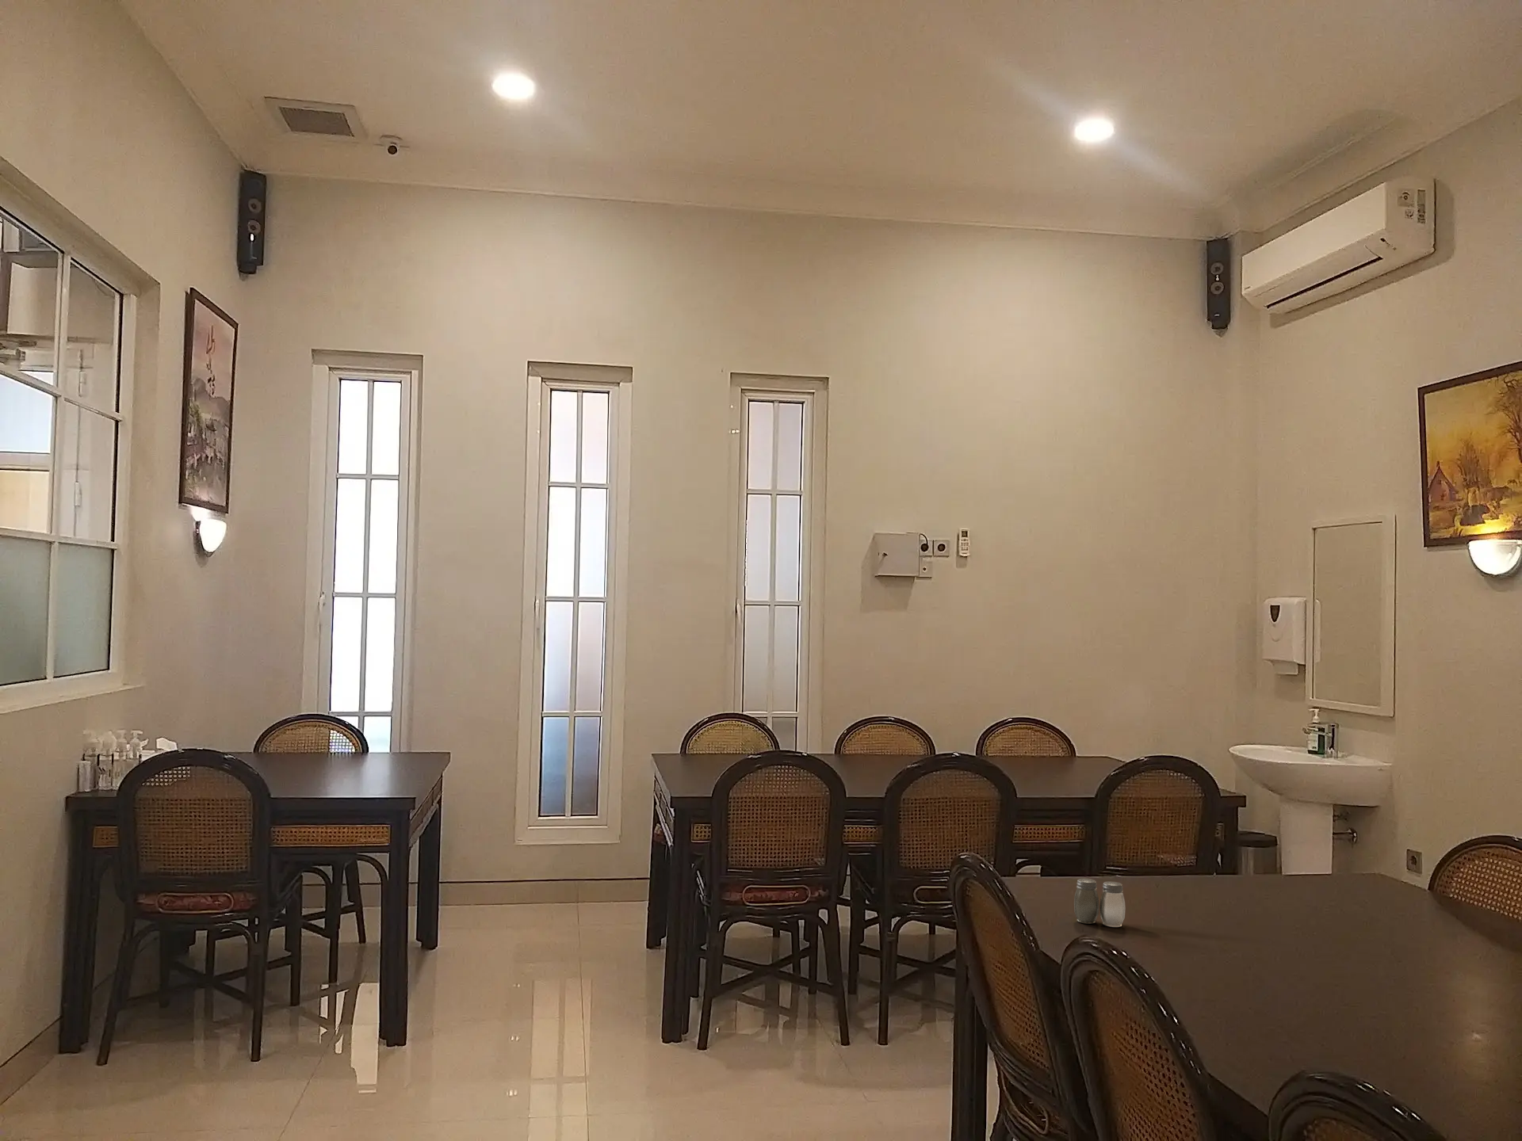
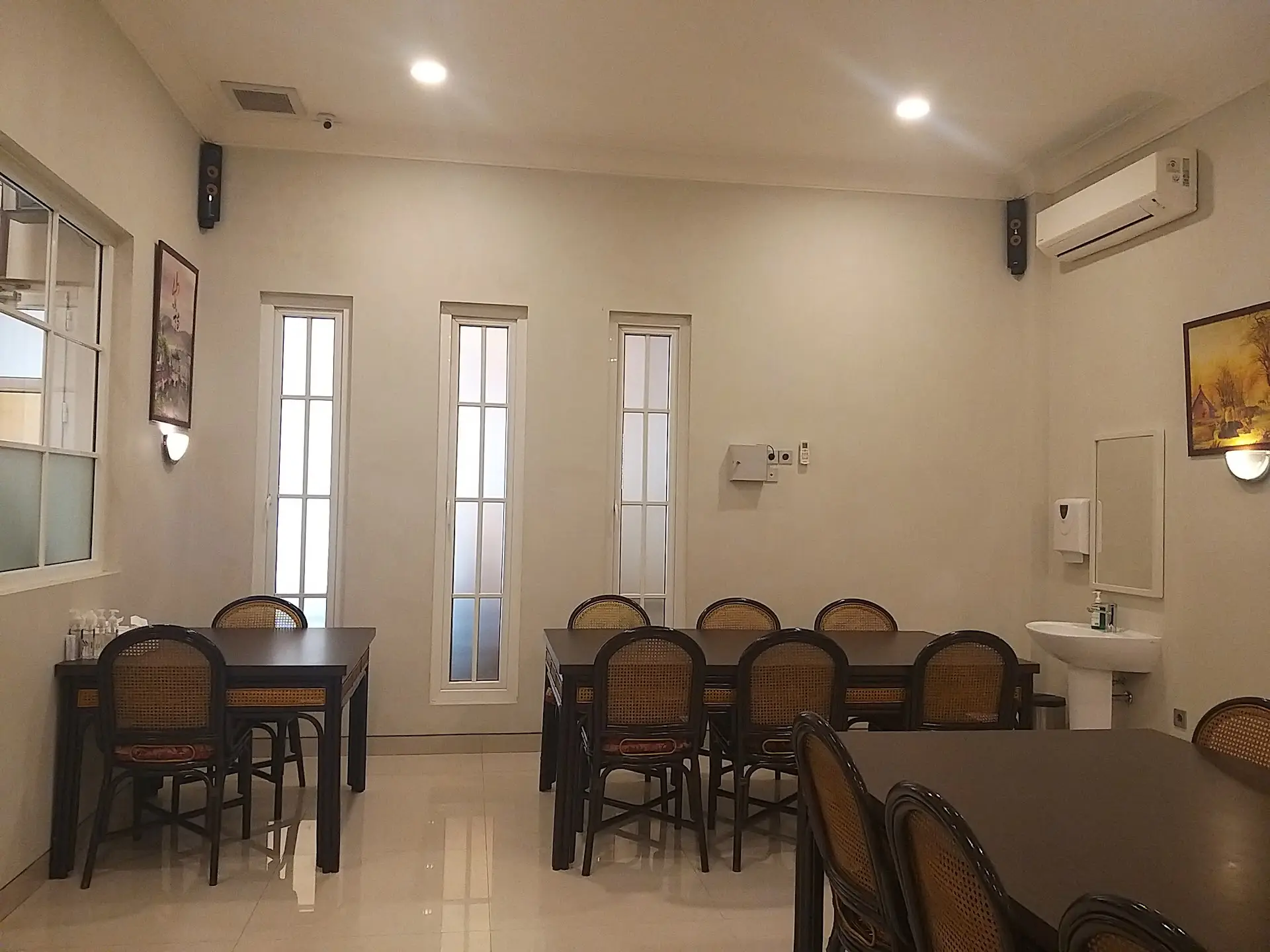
- salt and pepper shaker (1098, 901)
